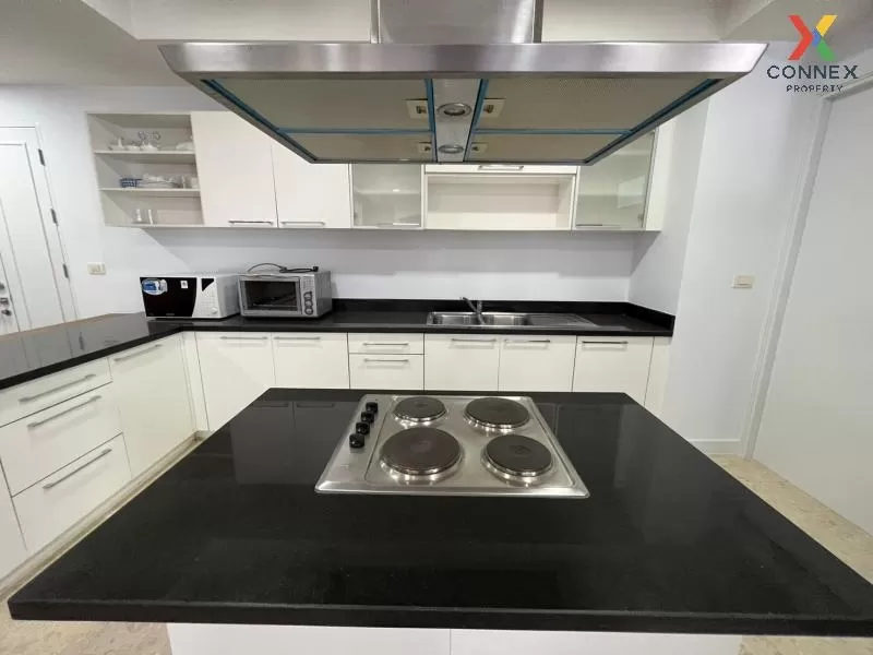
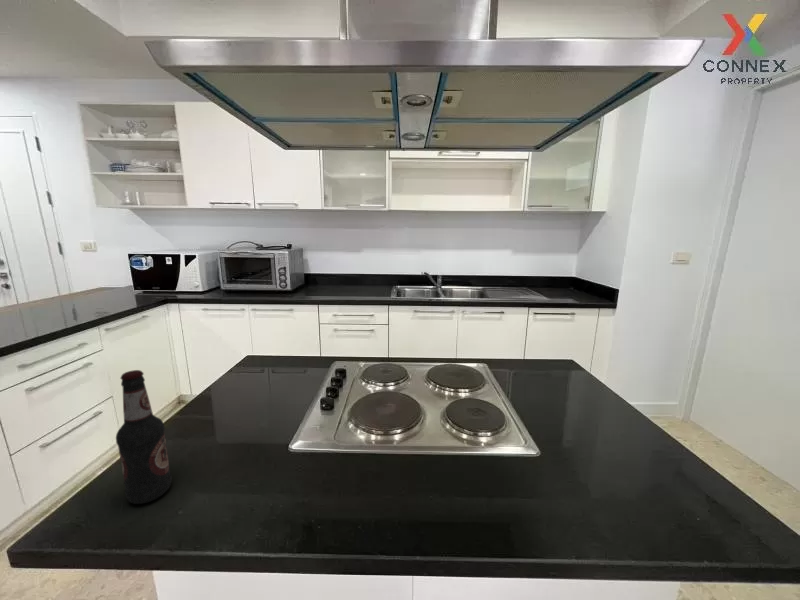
+ bottle (141, 434)
